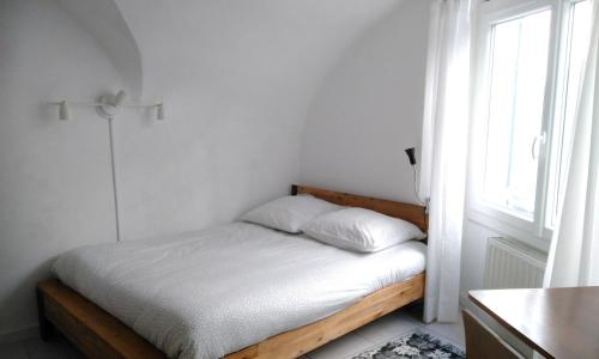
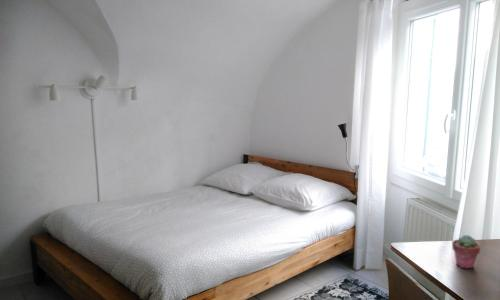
+ potted succulent (465, 250)
